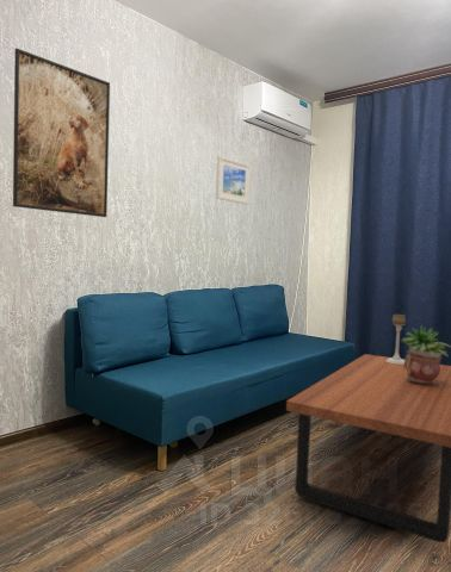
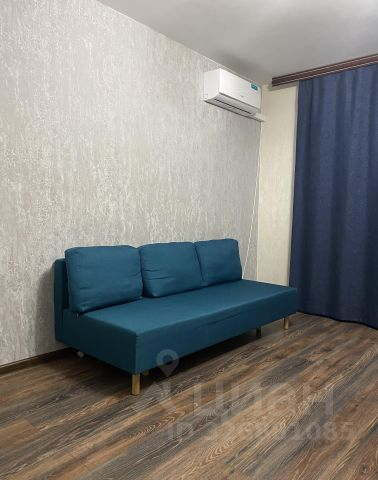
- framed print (64, 139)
- coffee table (395, 424)
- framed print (234, 180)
- potted plant (425, 353)
- candle holder (397, 337)
